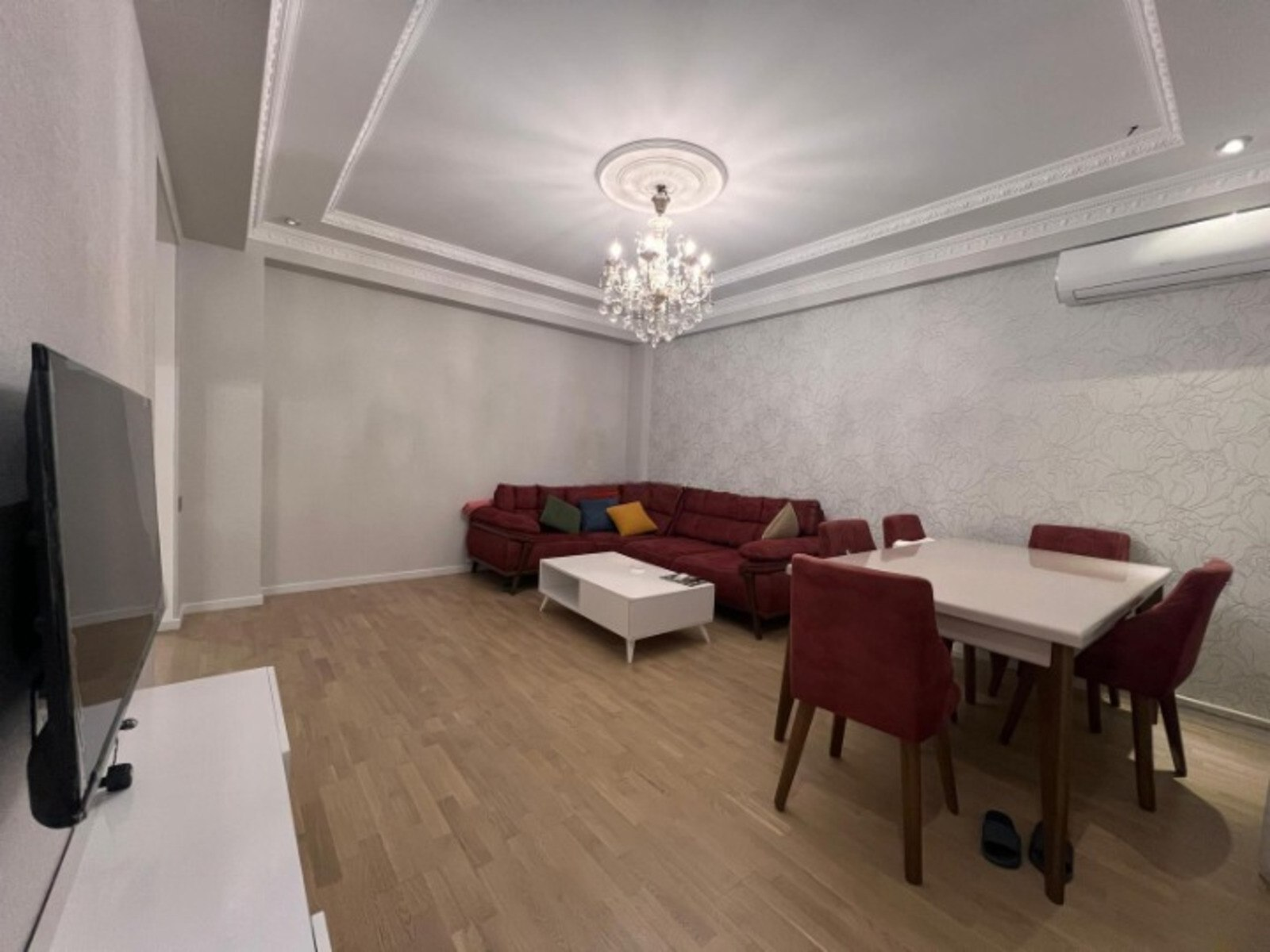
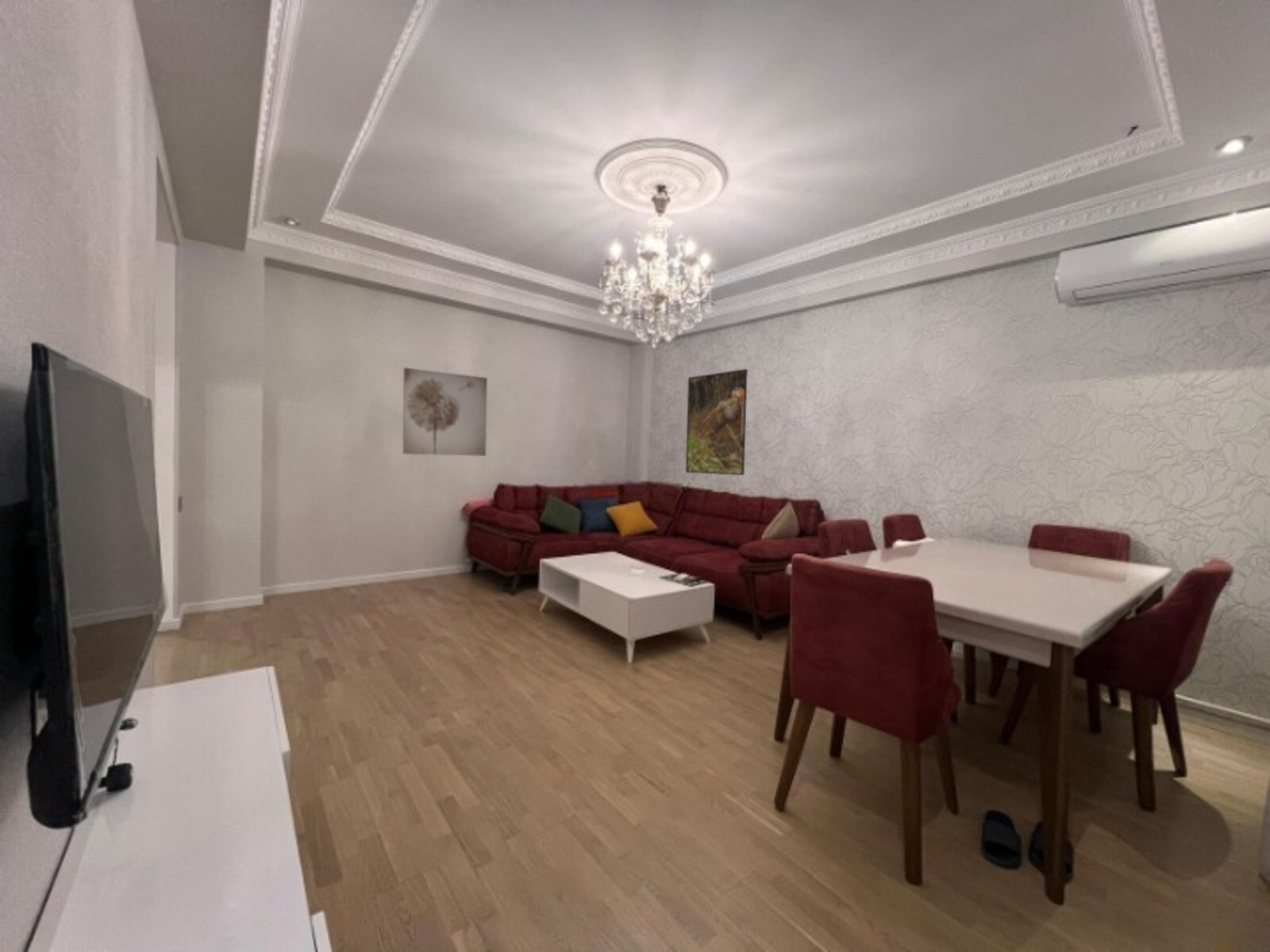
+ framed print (714, 424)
+ wall art (447, 414)
